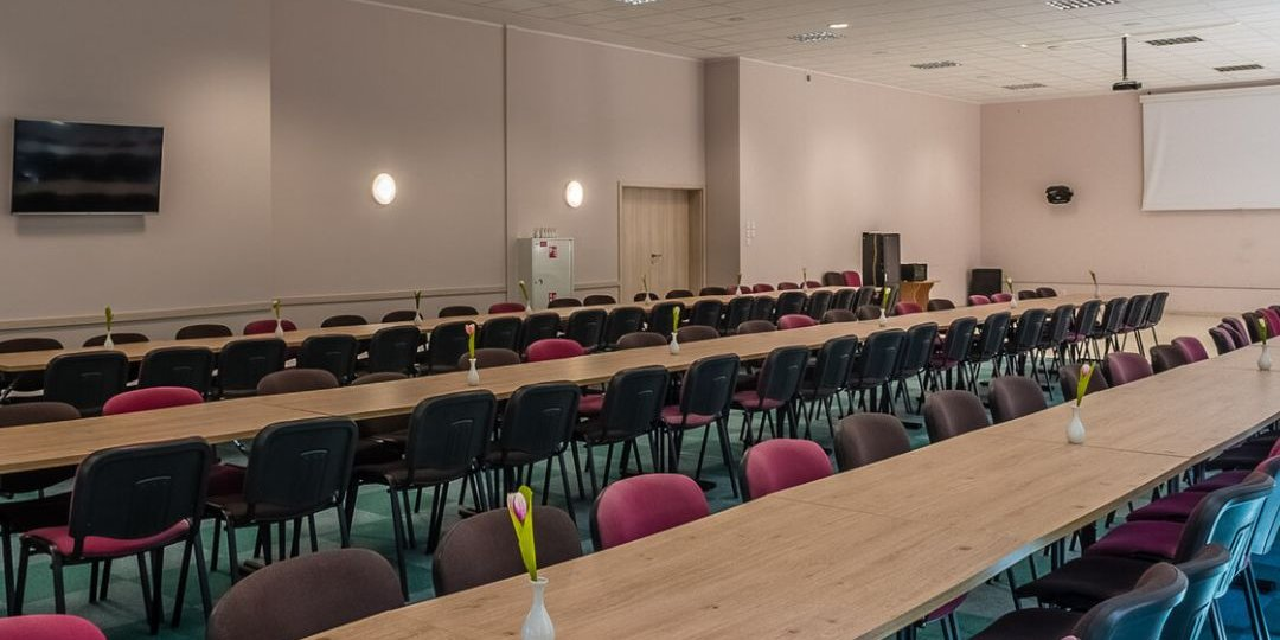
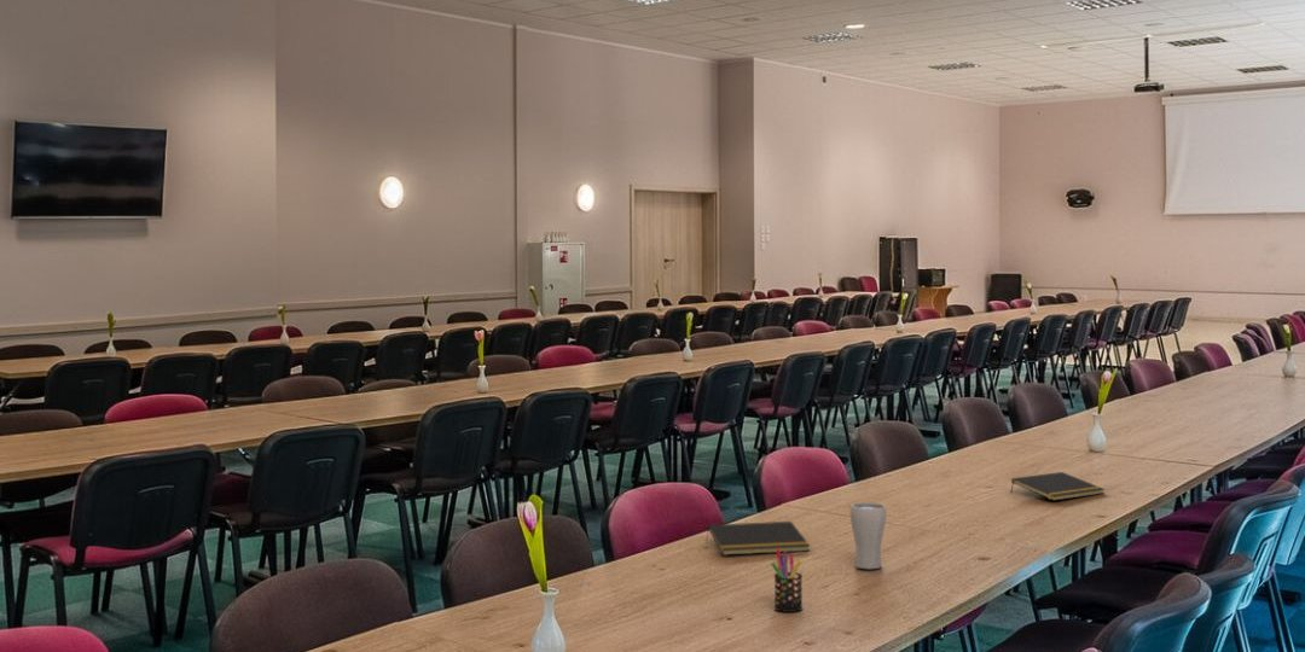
+ notepad (758, 537)
+ notepad (1057, 485)
+ drinking glass (868, 536)
+ pen holder (784, 580)
